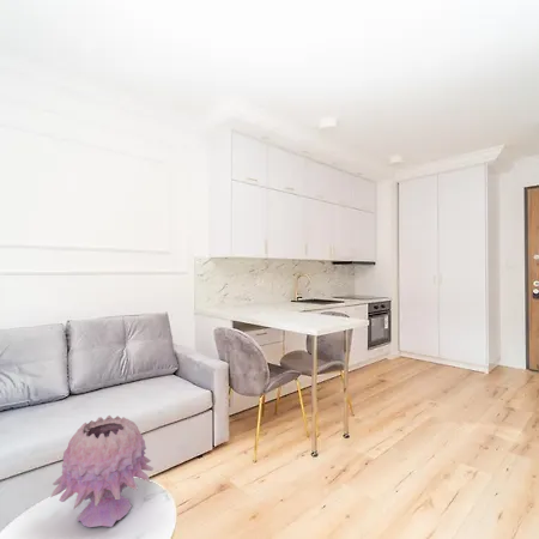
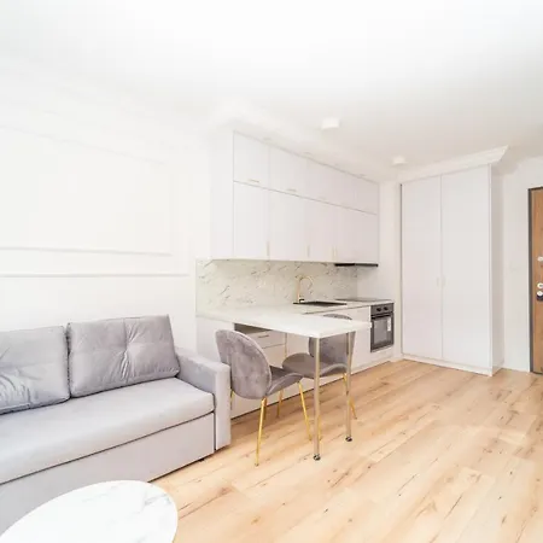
- decorative vase (104, 467)
